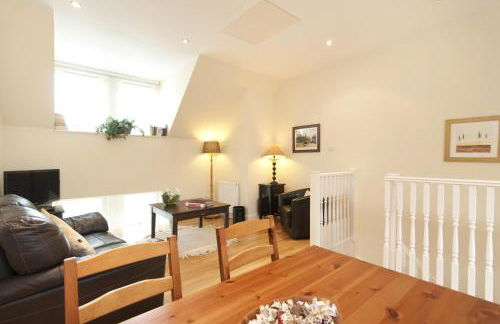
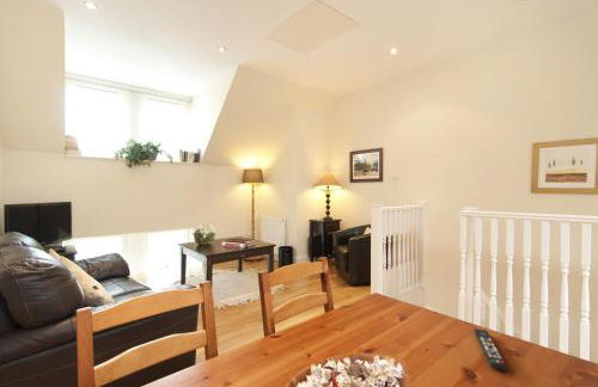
+ remote control (488, 346)
